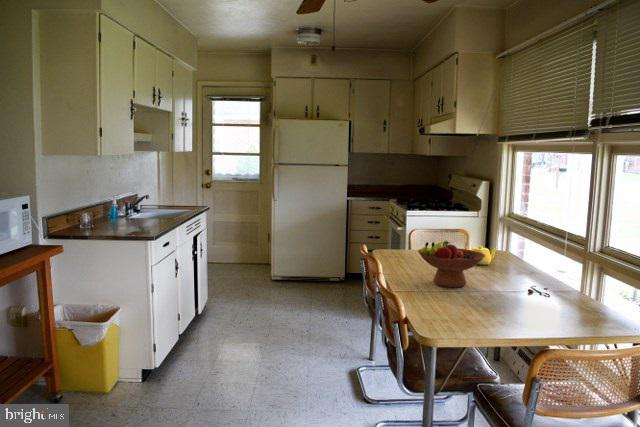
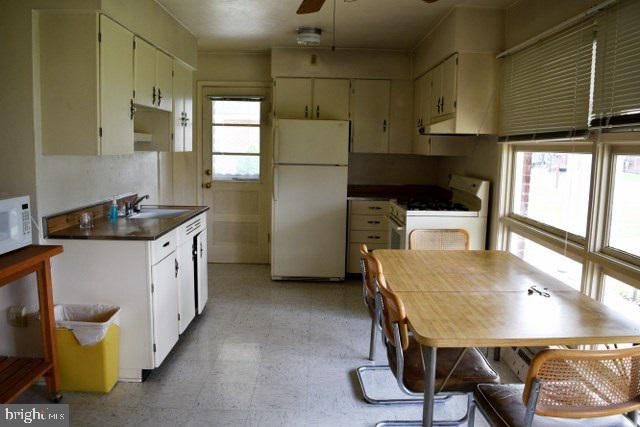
- teapot (480, 252)
- fruit bowl (450, 262)
